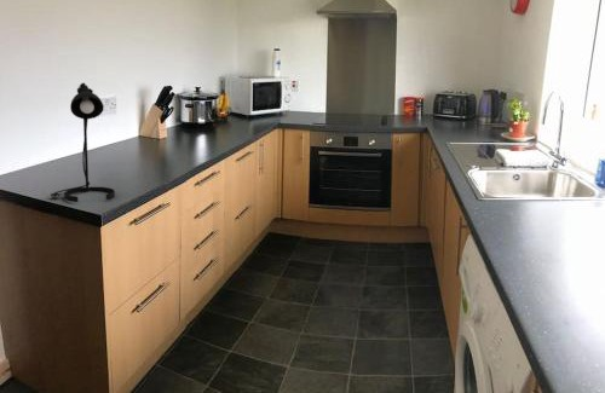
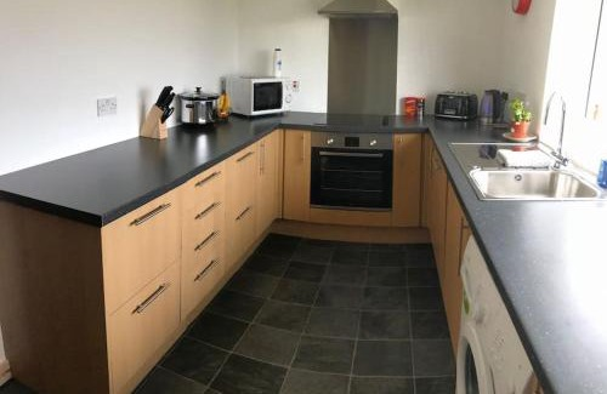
- desk lamp (83, 141)
